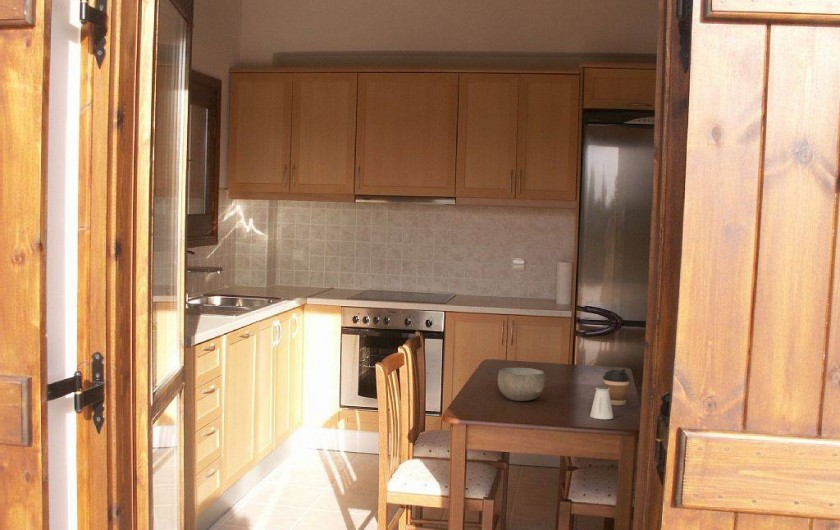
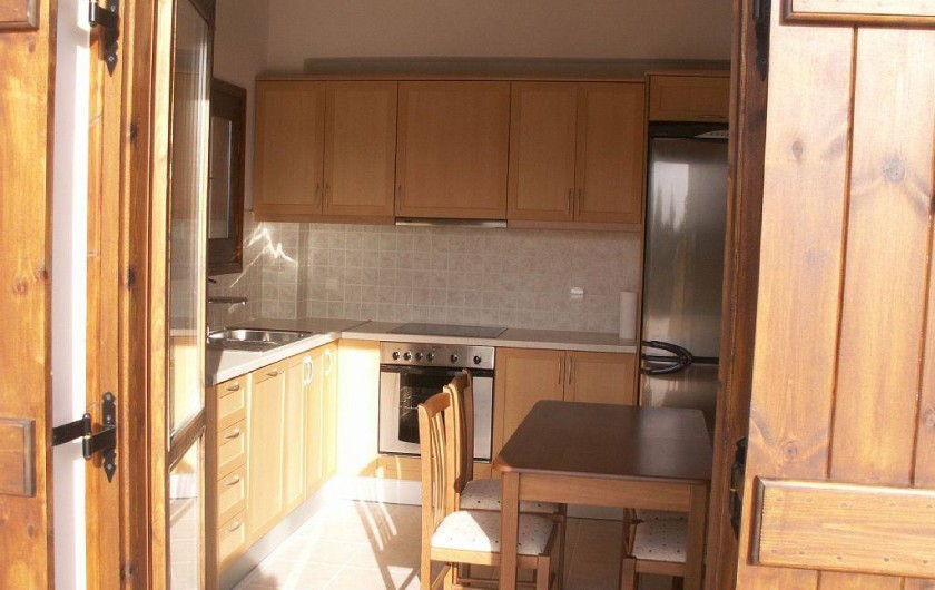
- saltshaker (602, 401)
- coffee cup (616, 386)
- bowl (521, 385)
